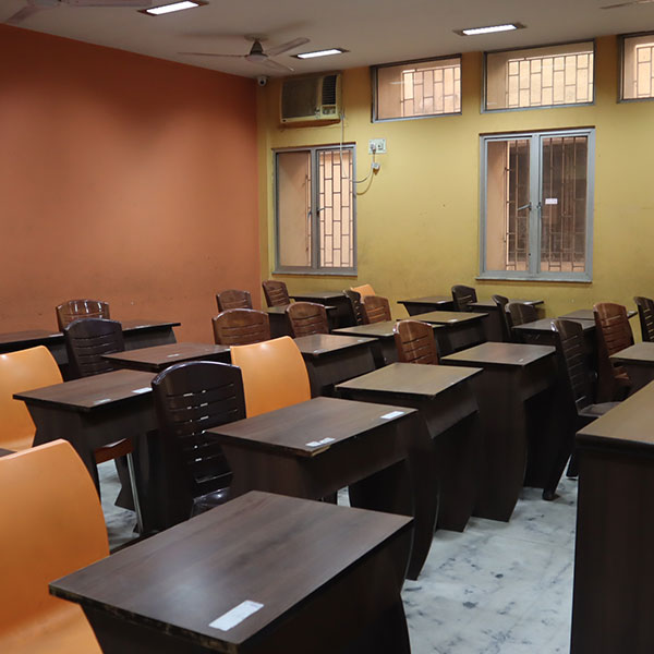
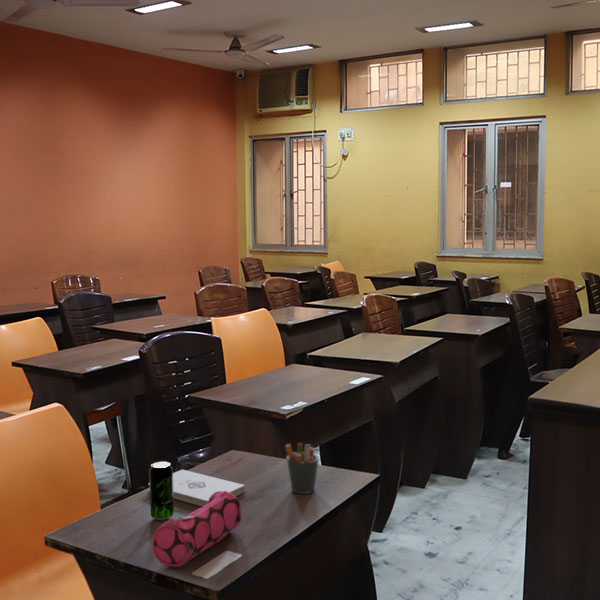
+ notepad (195, 487)
+ pen holder (302, 464)
+ beverage can (161, 491)
+ pencil case (200, 524)
